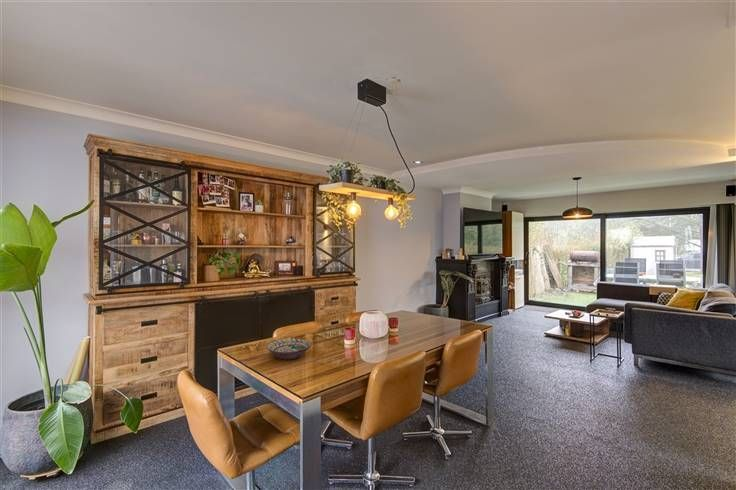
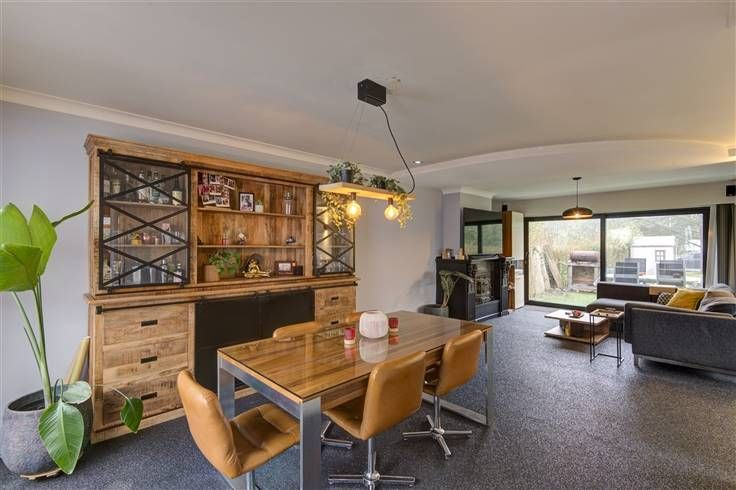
- decorative bowl (289, 350)
